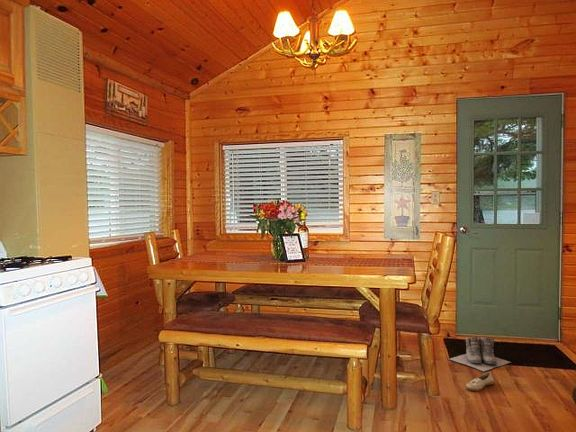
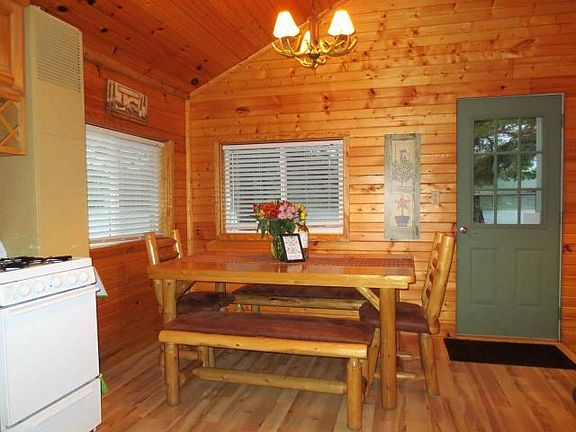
- shoe (479, 381)
- boots (479, 349)
